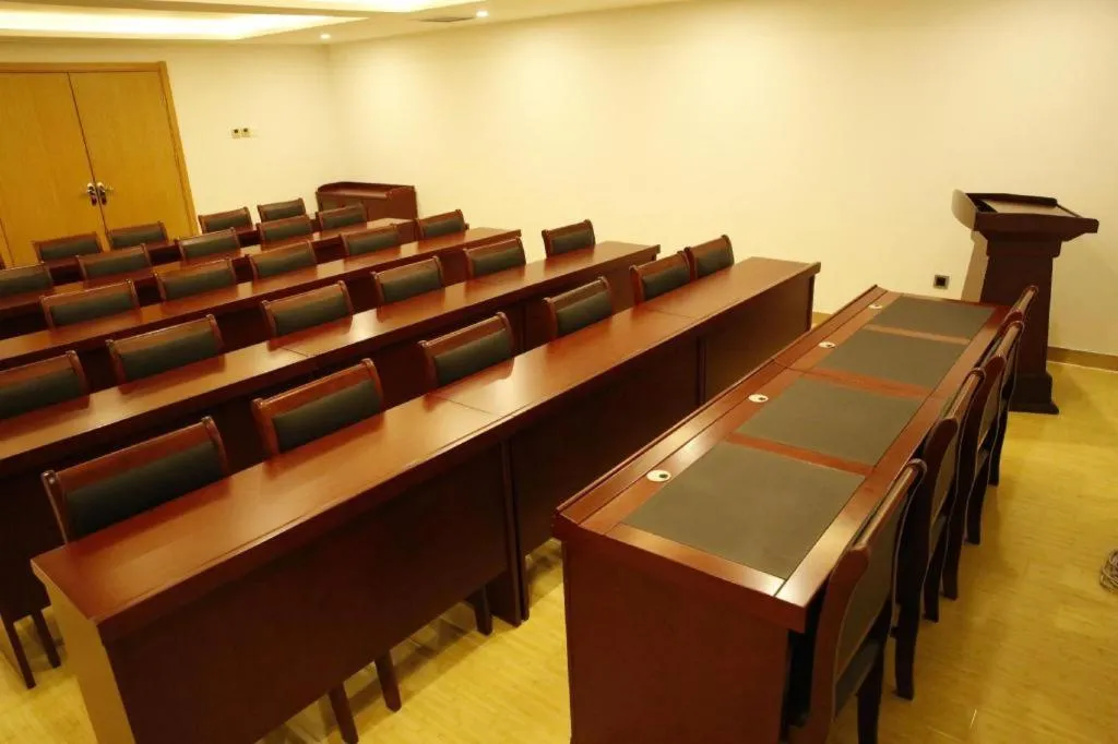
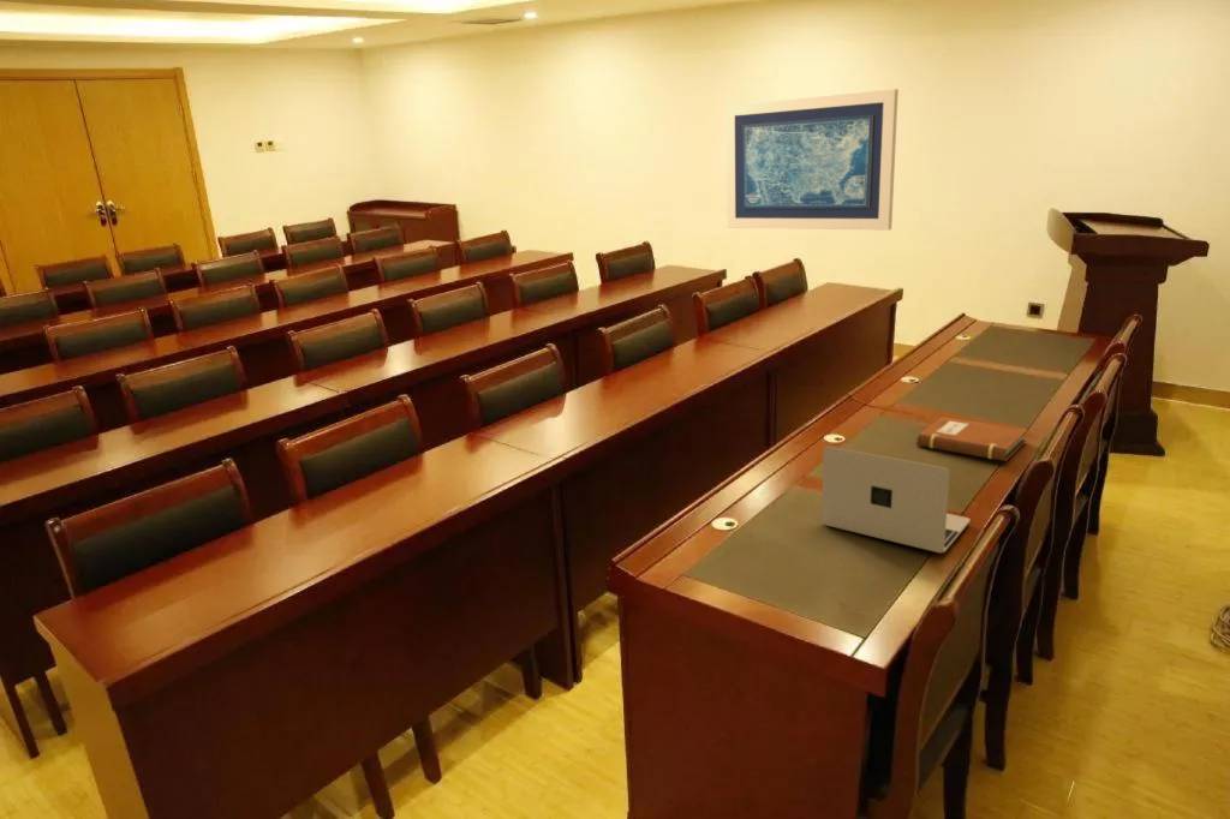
+ notebook (968, 437)
+ laptop (897, 484)
+ wall art (805, 165)
